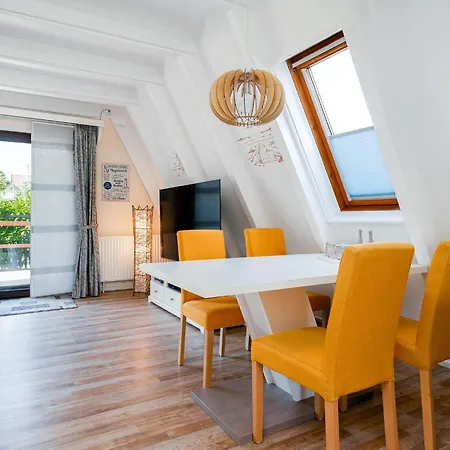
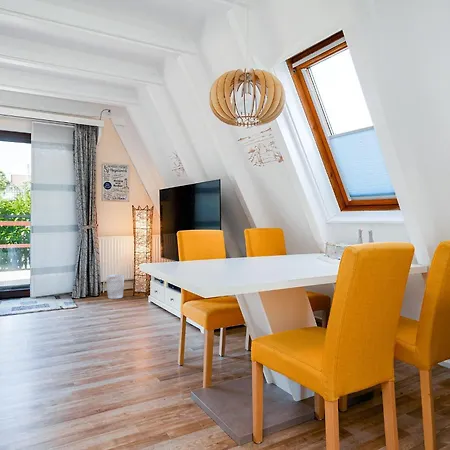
+ wastebasket (115, 286)
